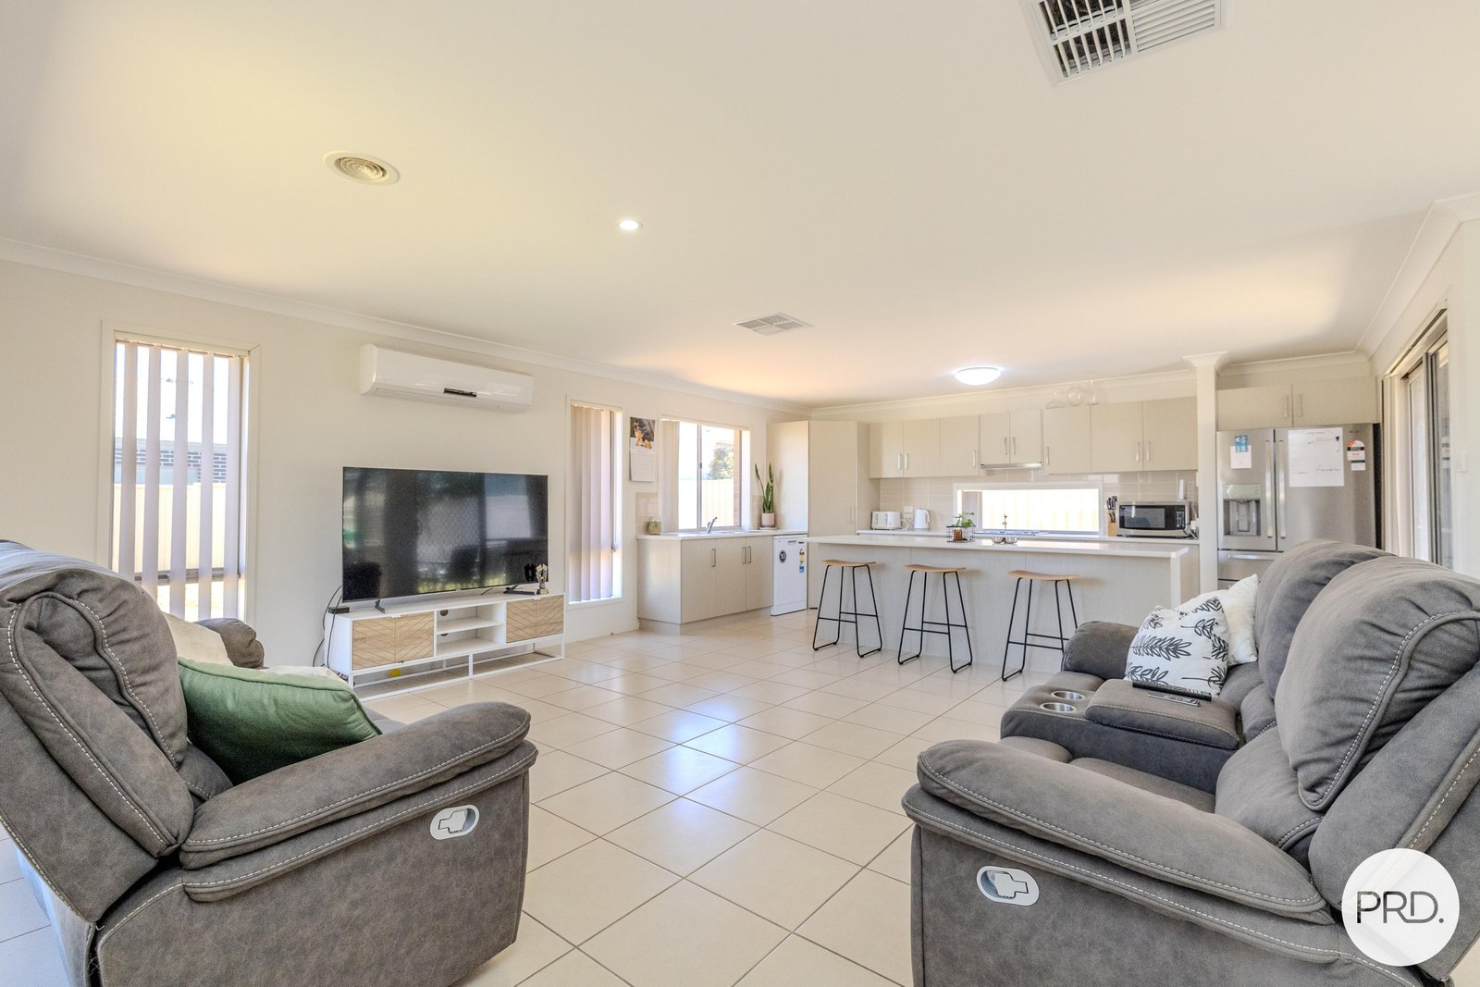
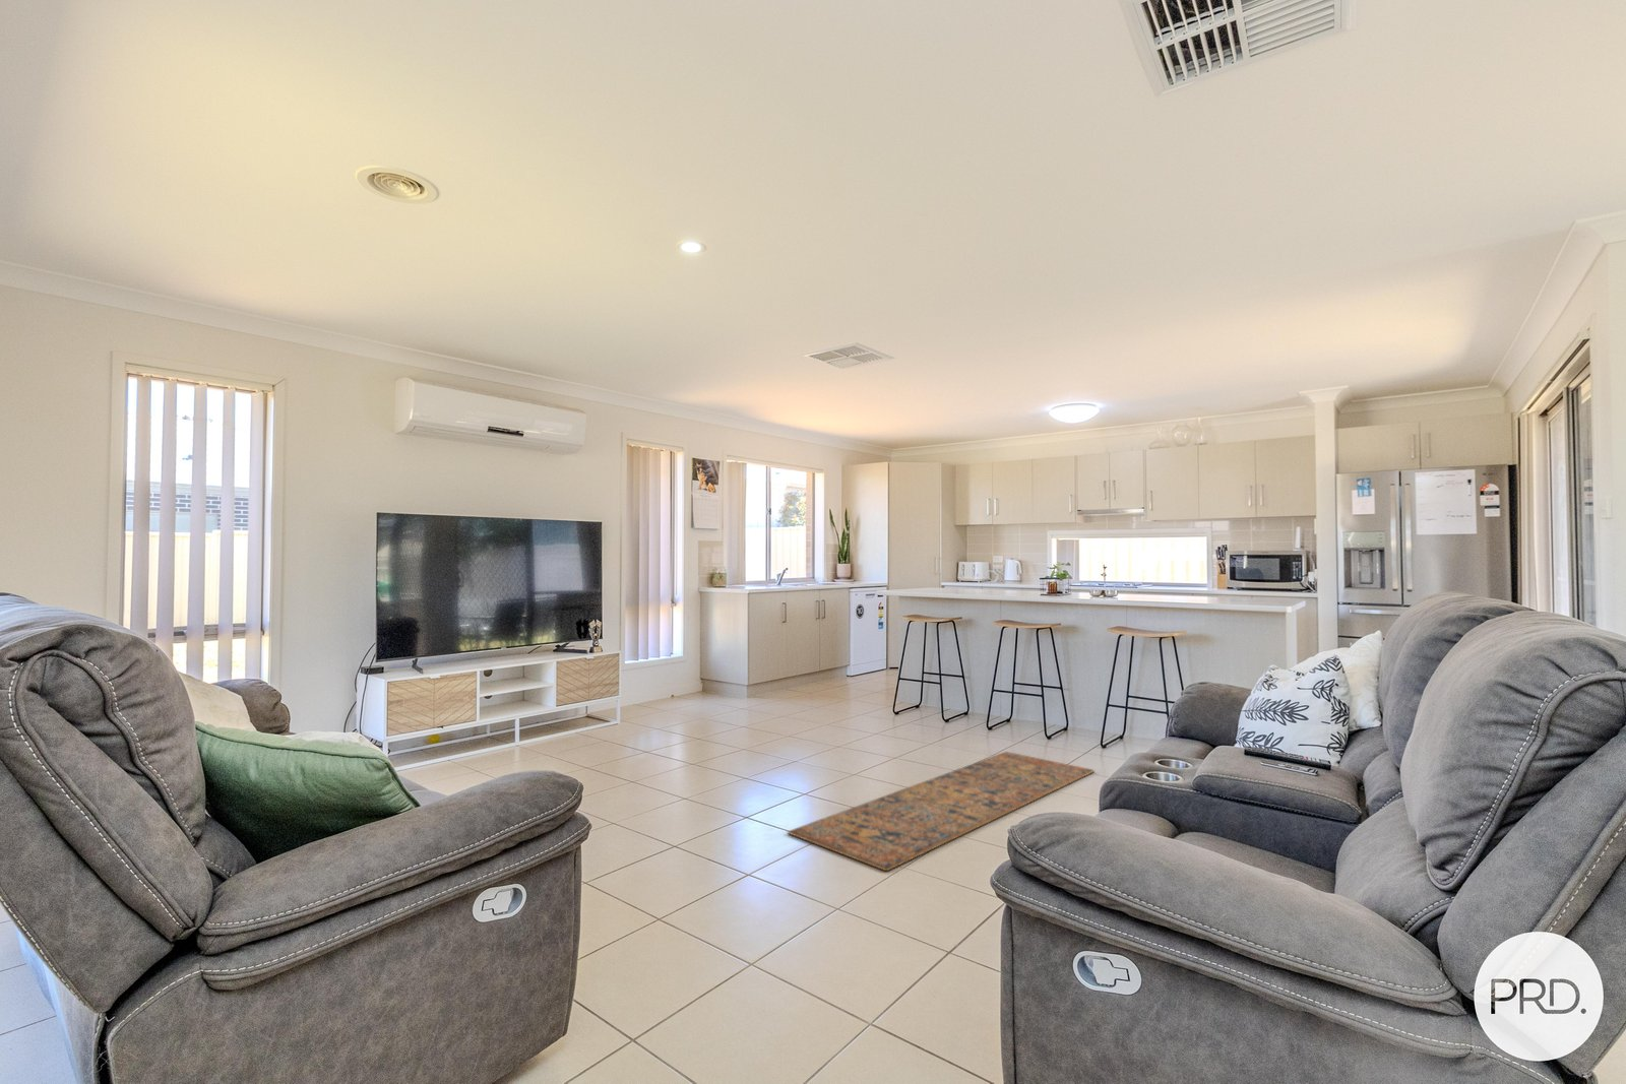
+ rug (959, 797)
